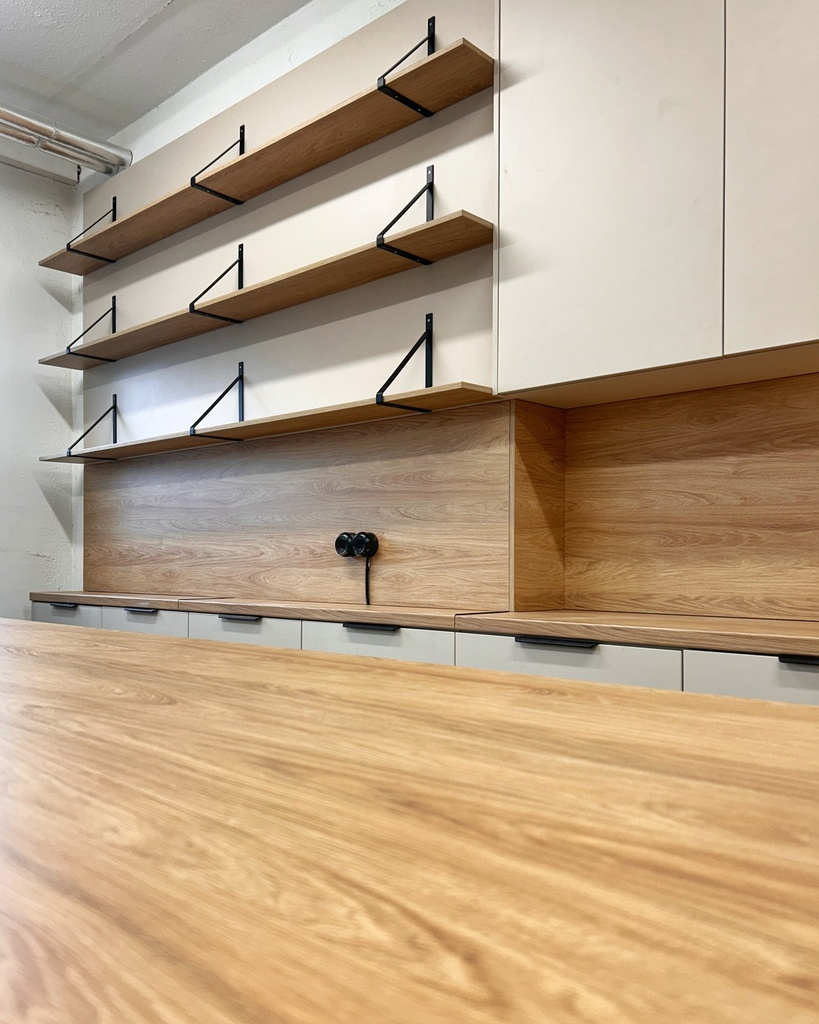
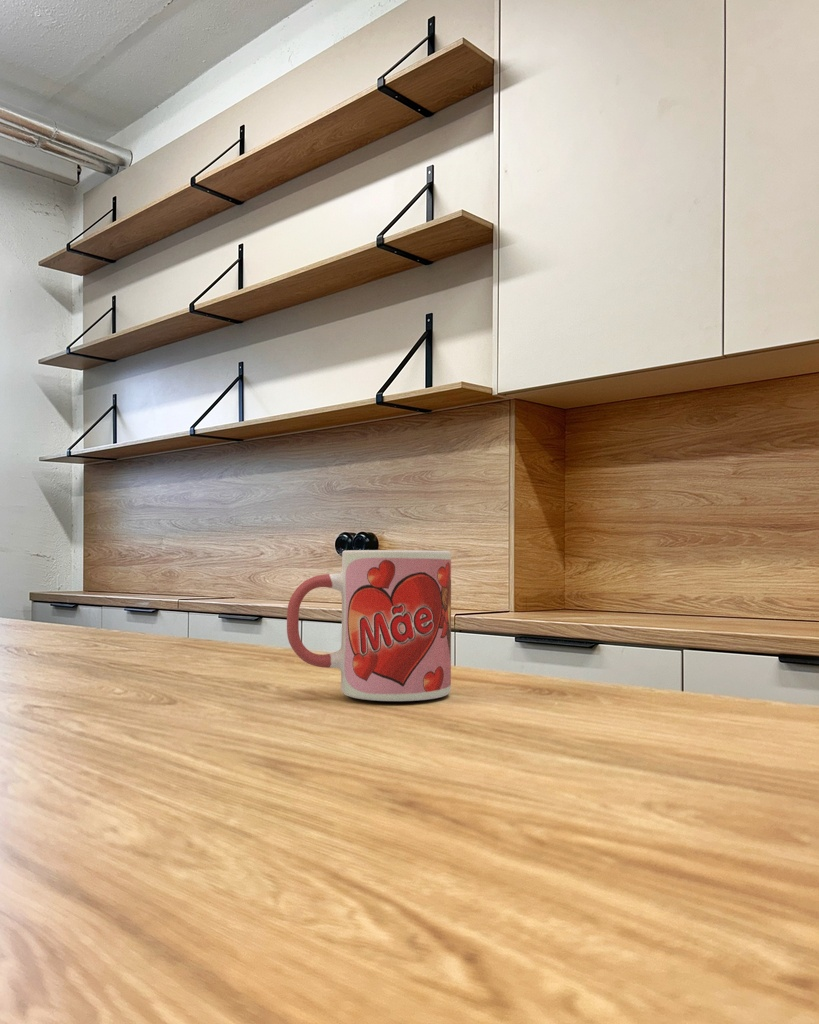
+ mug (370, 621)
